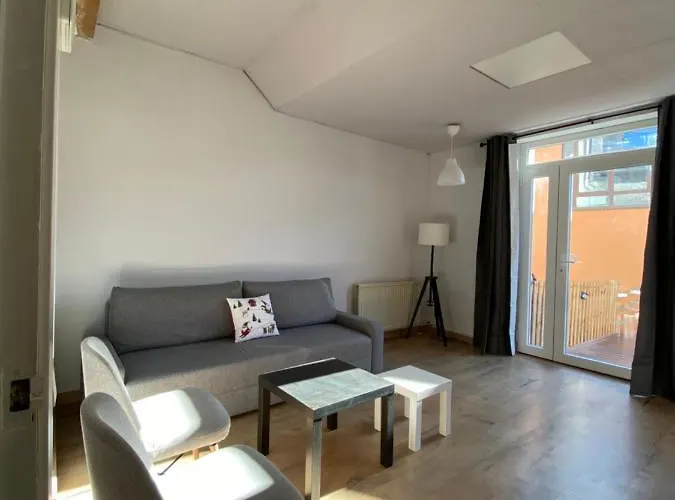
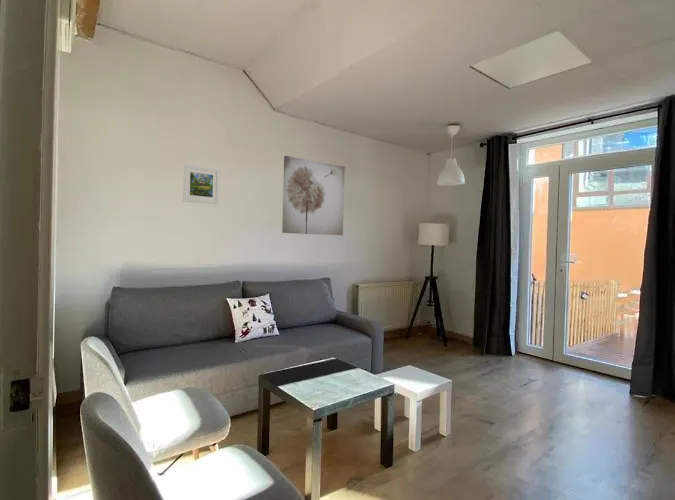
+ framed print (201, 184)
+ wall art (315, 198)
